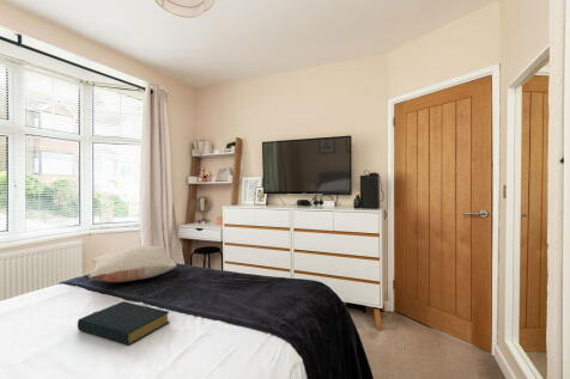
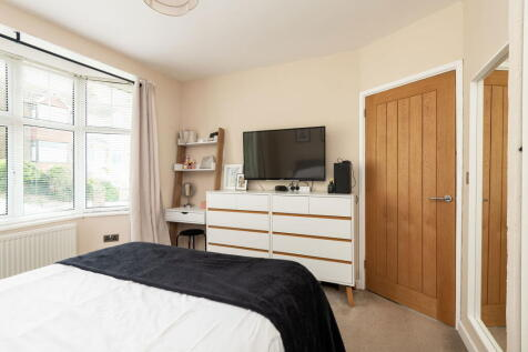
- pillow (133, 263)
- hardback book (125, 320)
